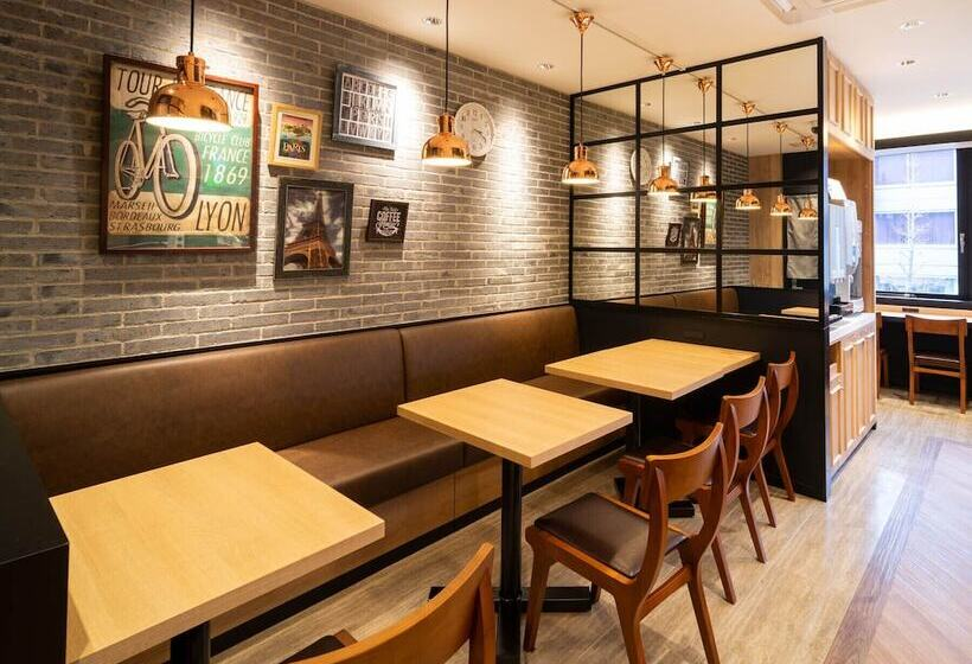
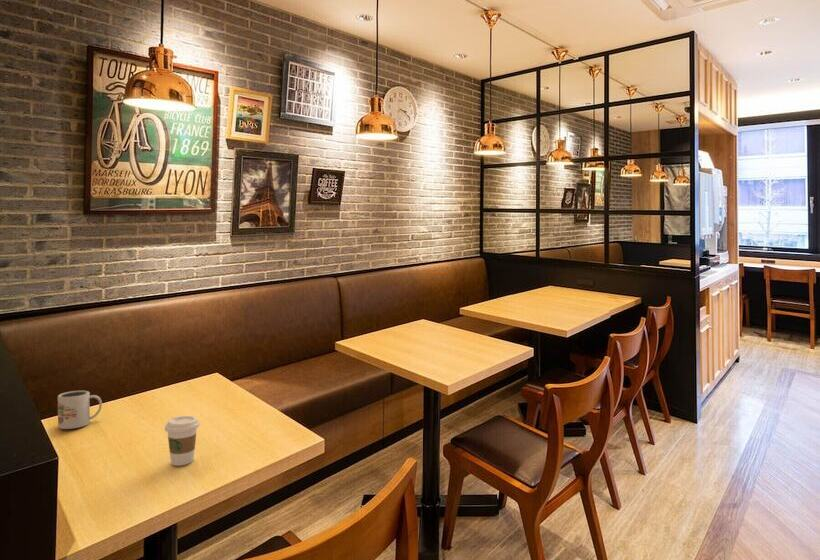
+ coffee cup (182, 440)
+ mug (80, 408)
